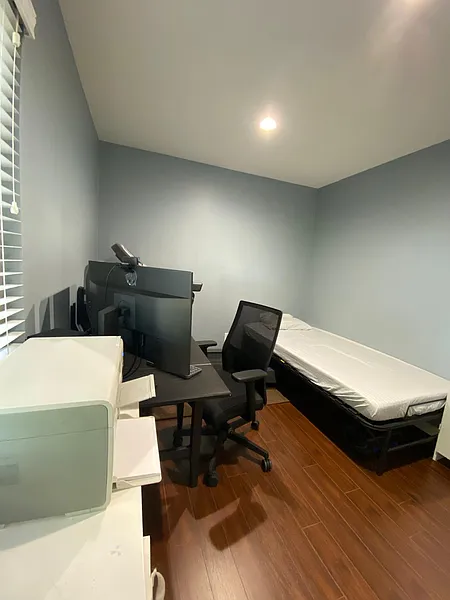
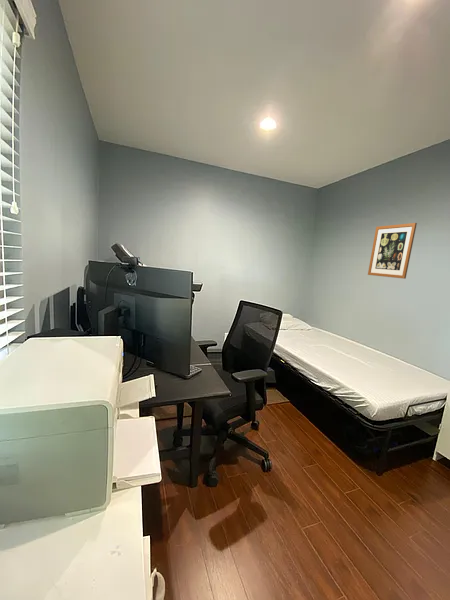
+ wall art (390, 251)
